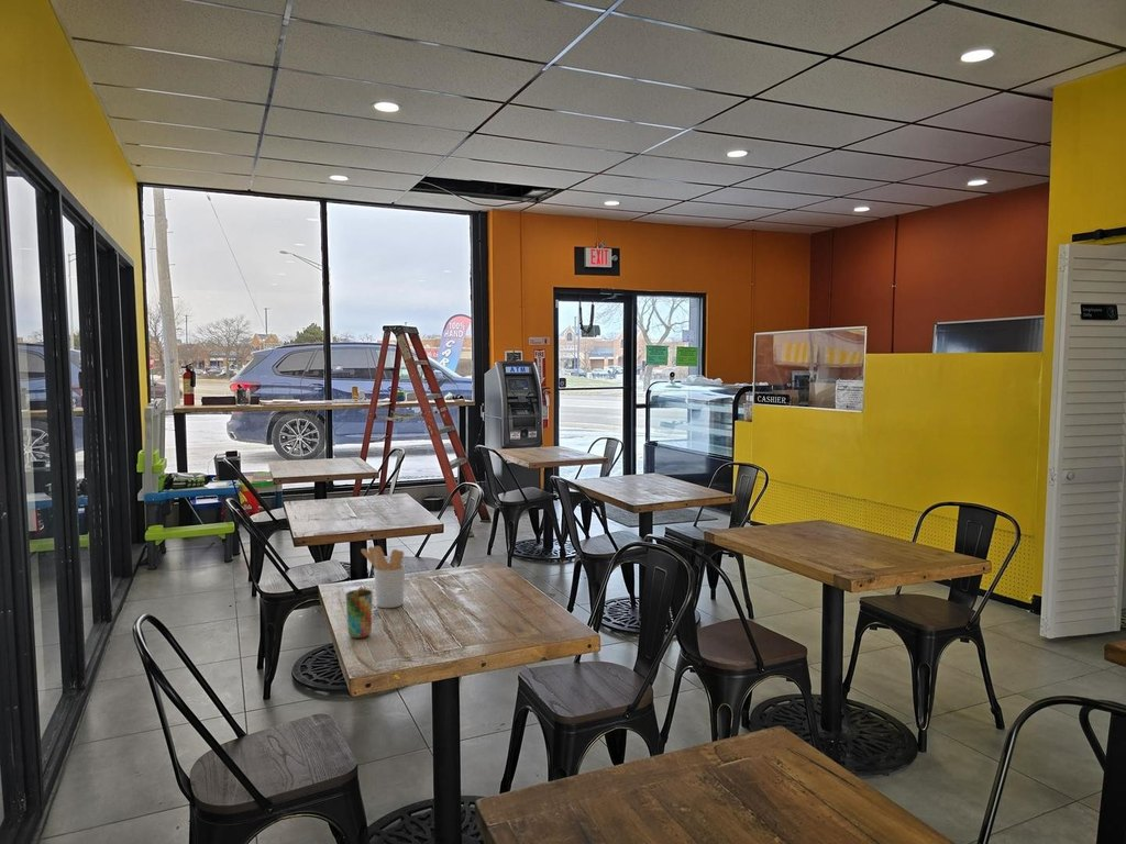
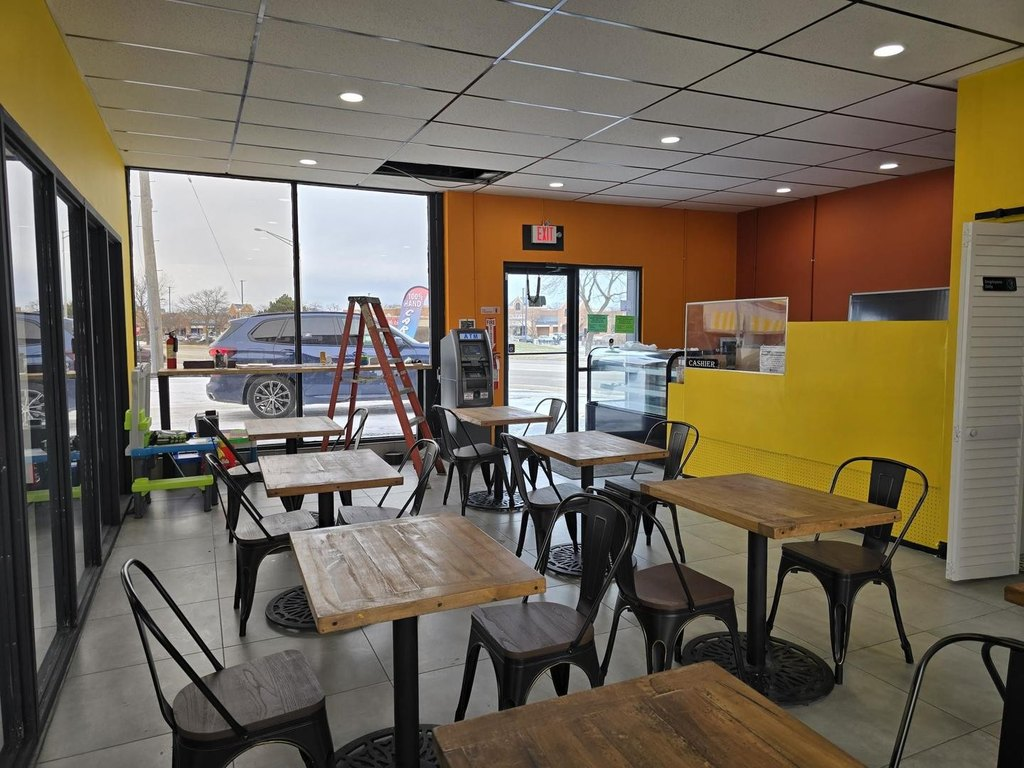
- utensil holder (384, 575)
- cup (360, 613)
